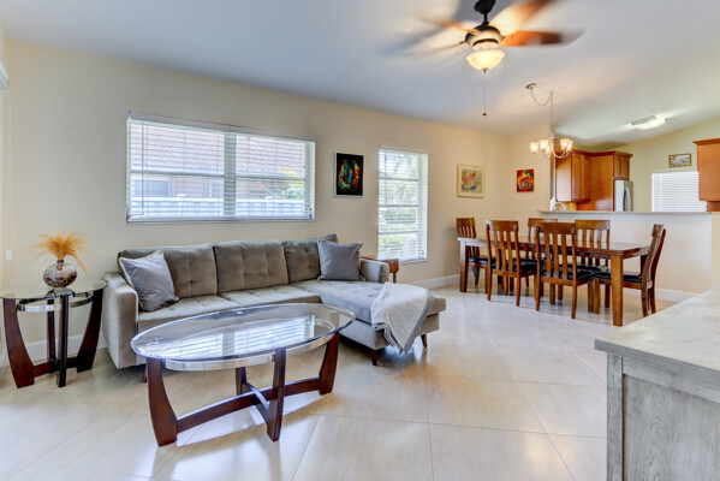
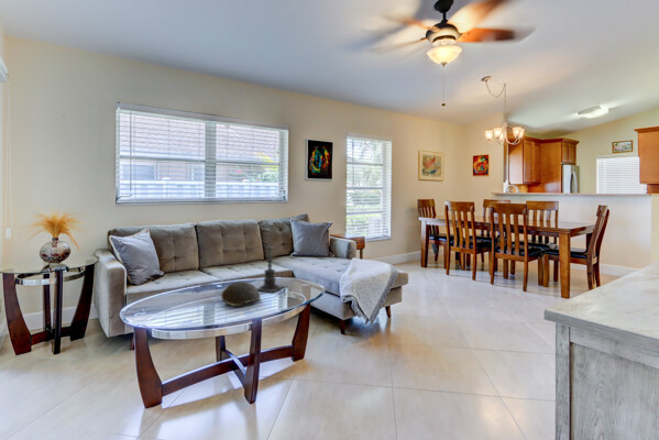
+ decorative bowl (240, 290)
+ candle holder (270, 264)
